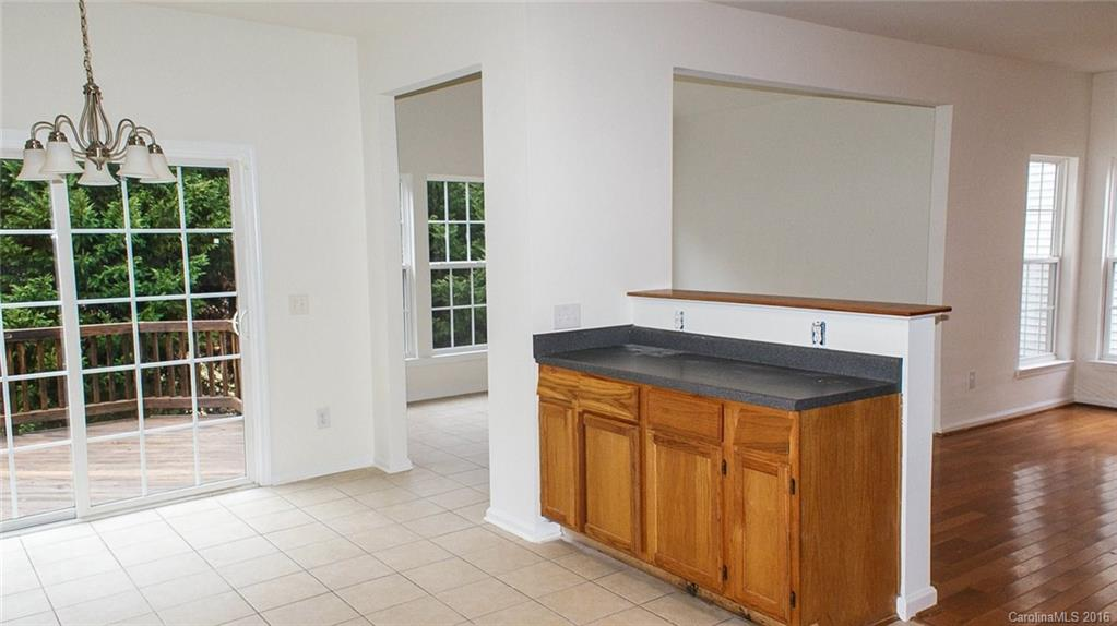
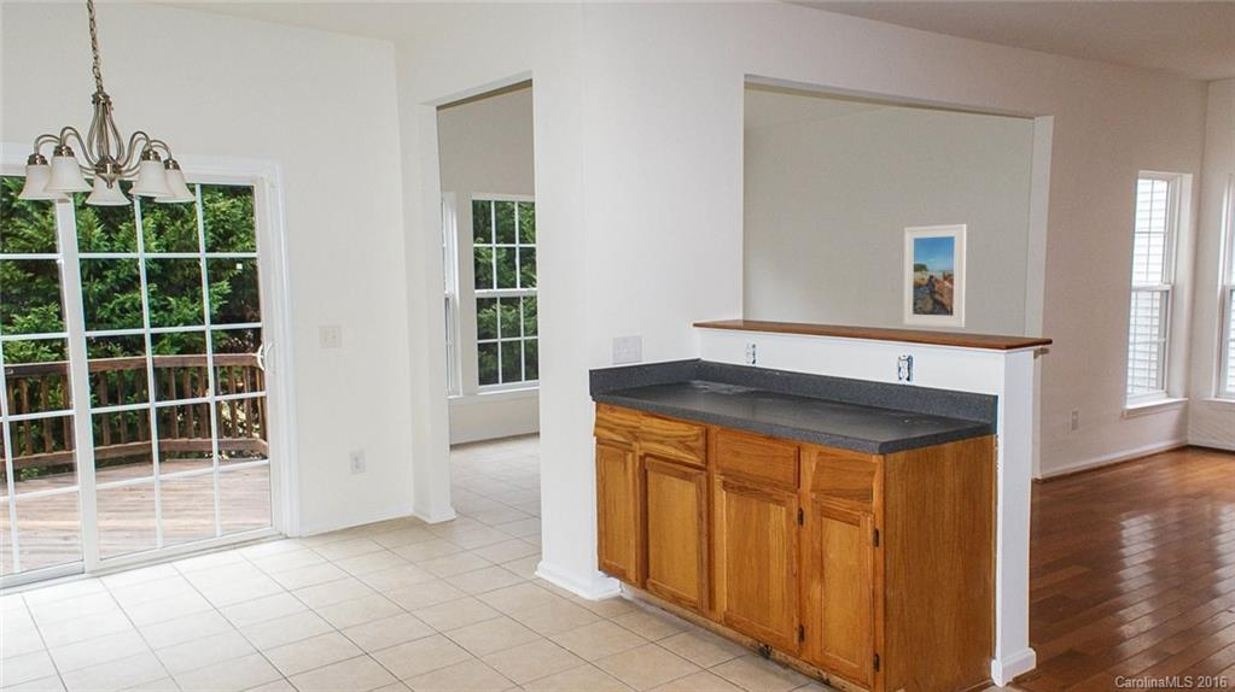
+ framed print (933, 276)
